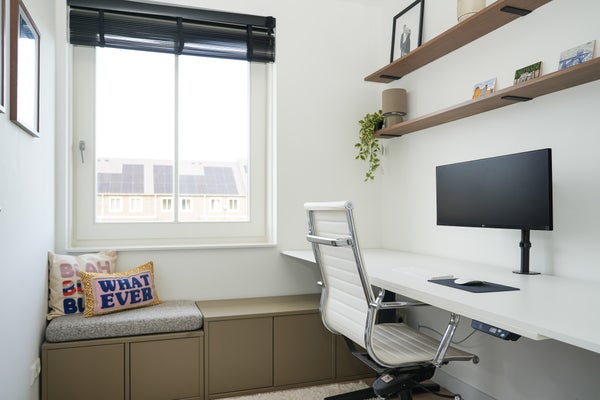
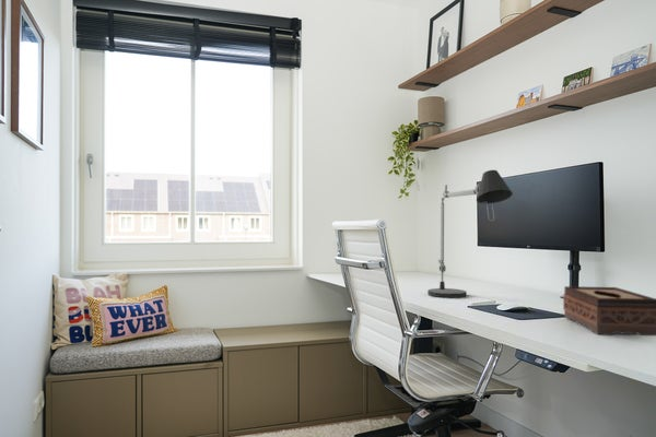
+ tissue box (607, 308)
+ desk lamp (443, 238)
